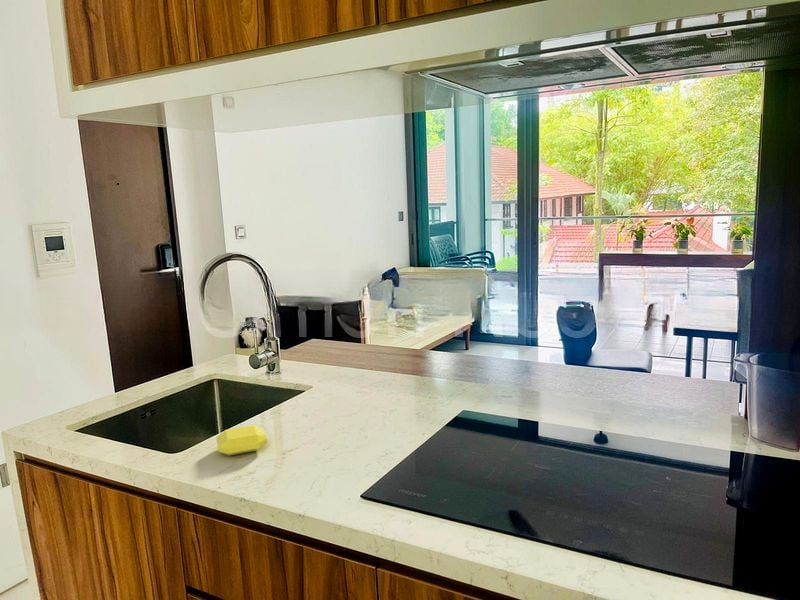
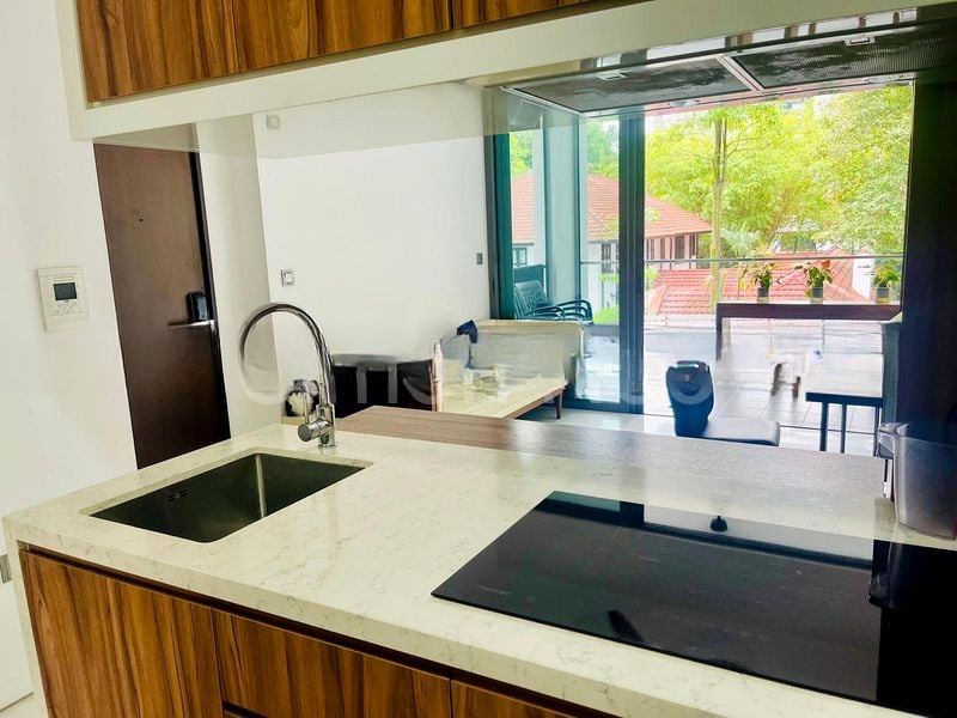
- soap bar (241, 440)
